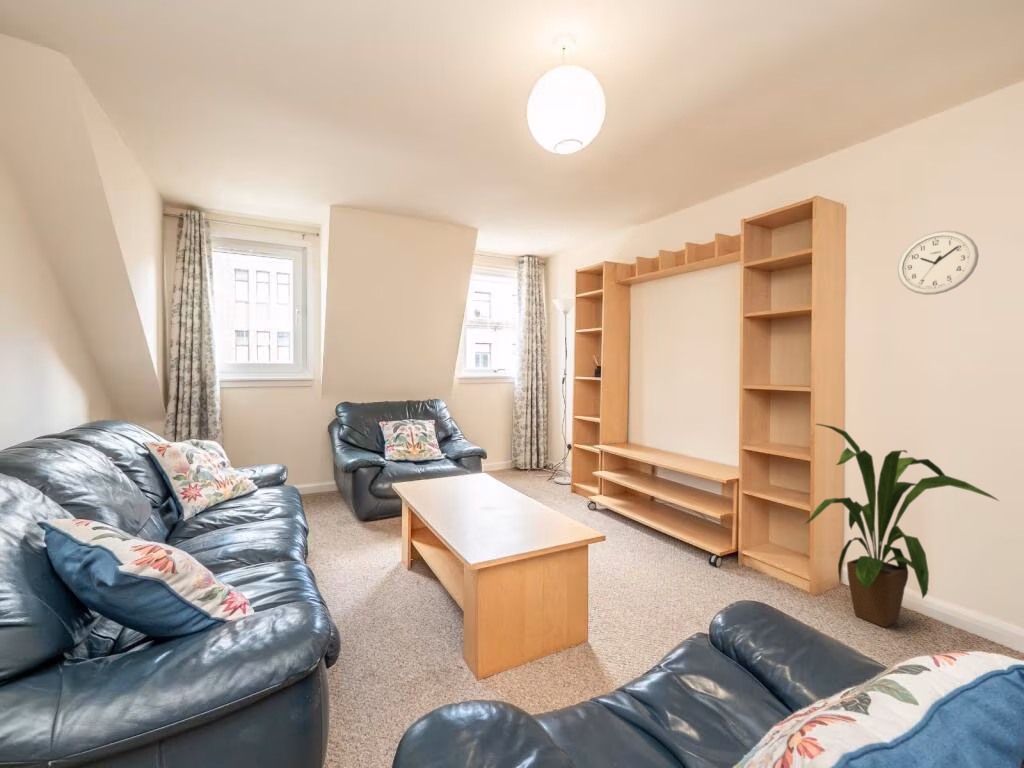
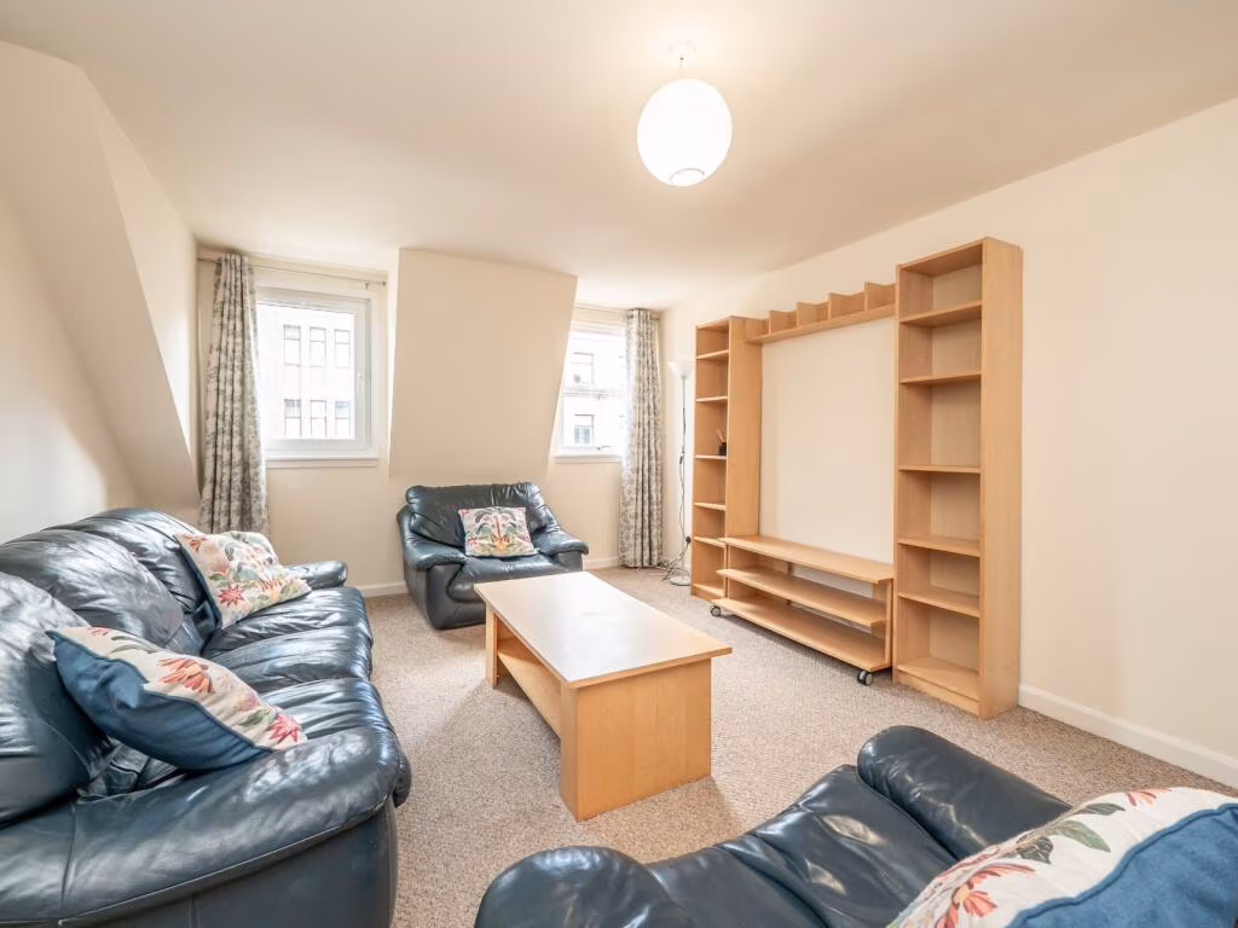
- house plant (895, 527)
- wall clock (935, 262)
